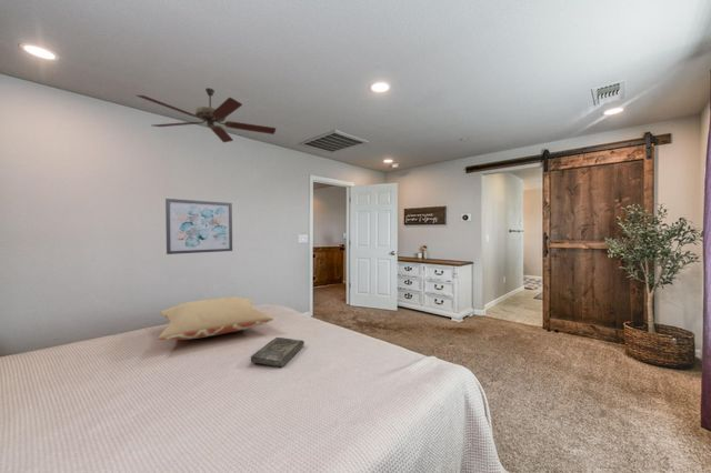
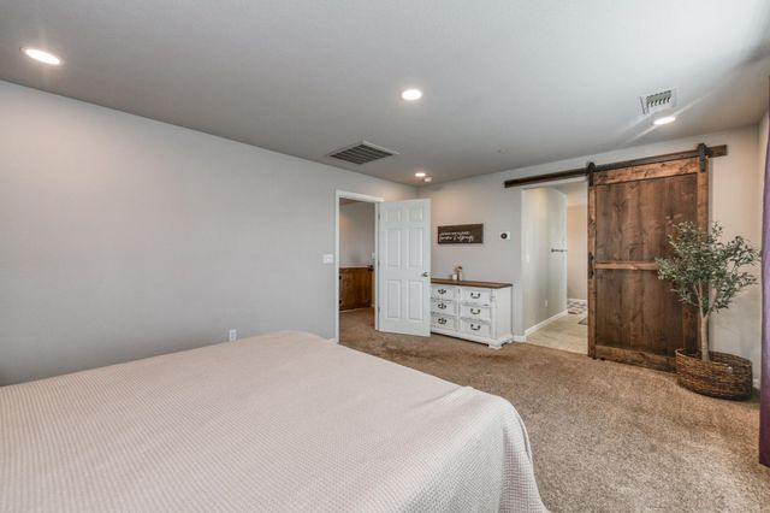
- book (279, 350)
- pillow (214, 315)
- ceiling fan (214, 109)
- wall art (201, 227)
